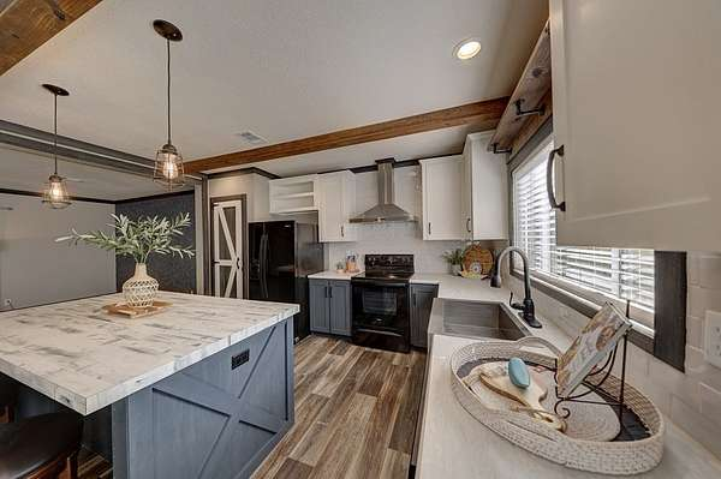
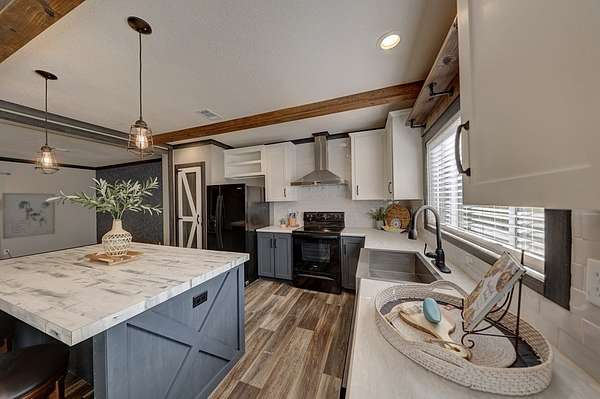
+ wall art (30, 214)
